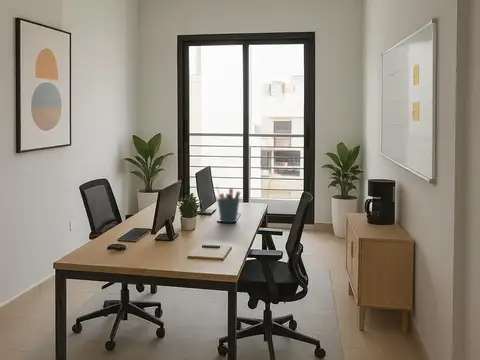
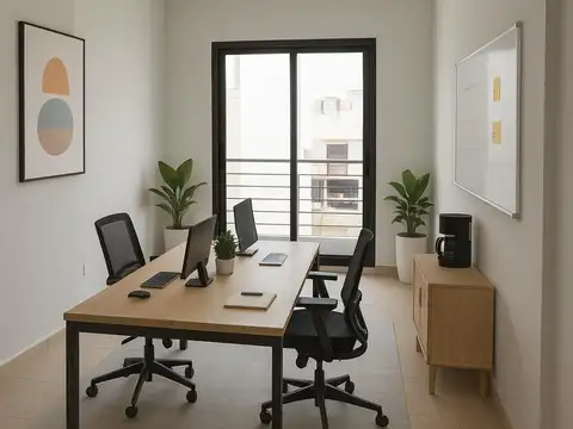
- pen holder (228, 203)
